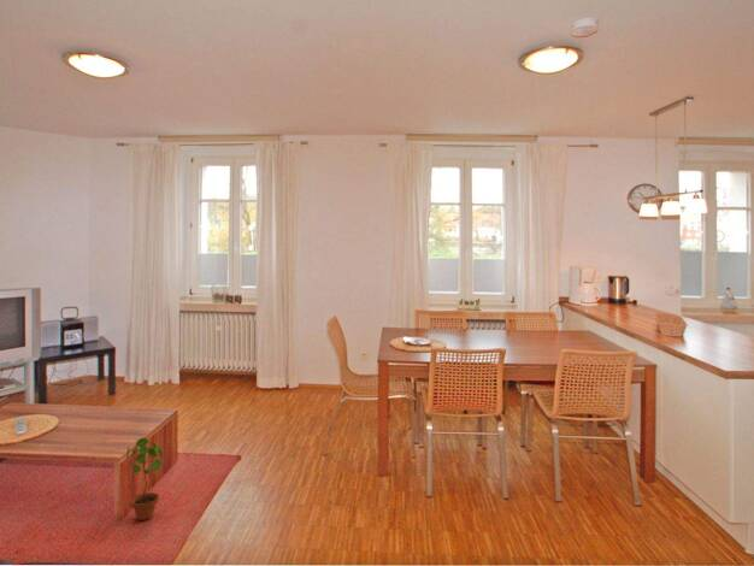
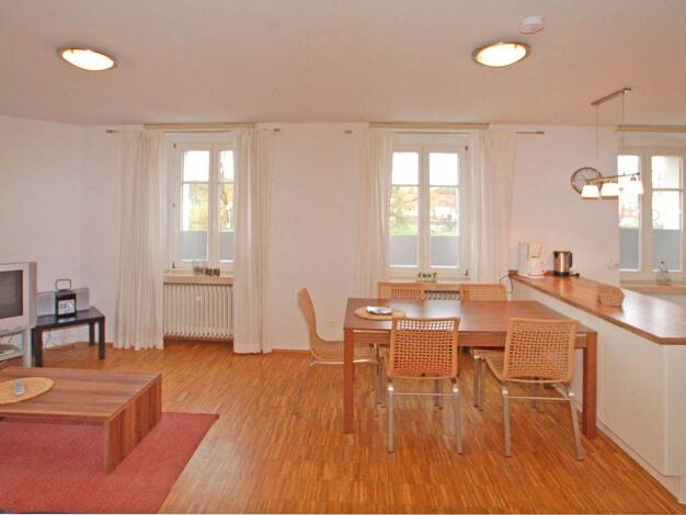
- potted plant (146, 478)
